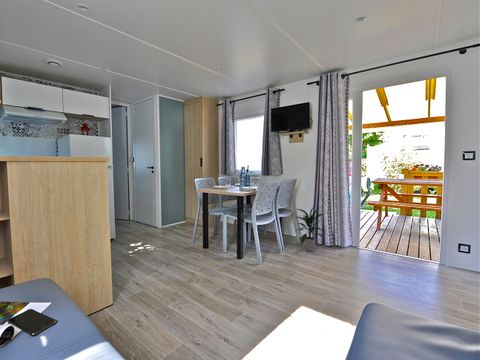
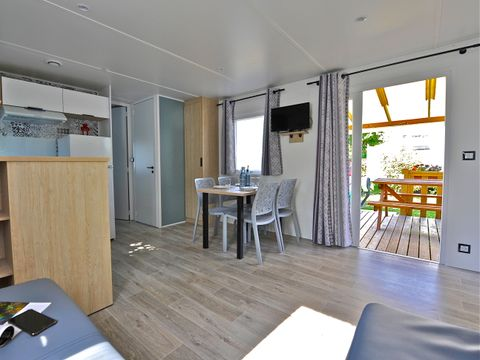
- indoor plant (308, 227)
